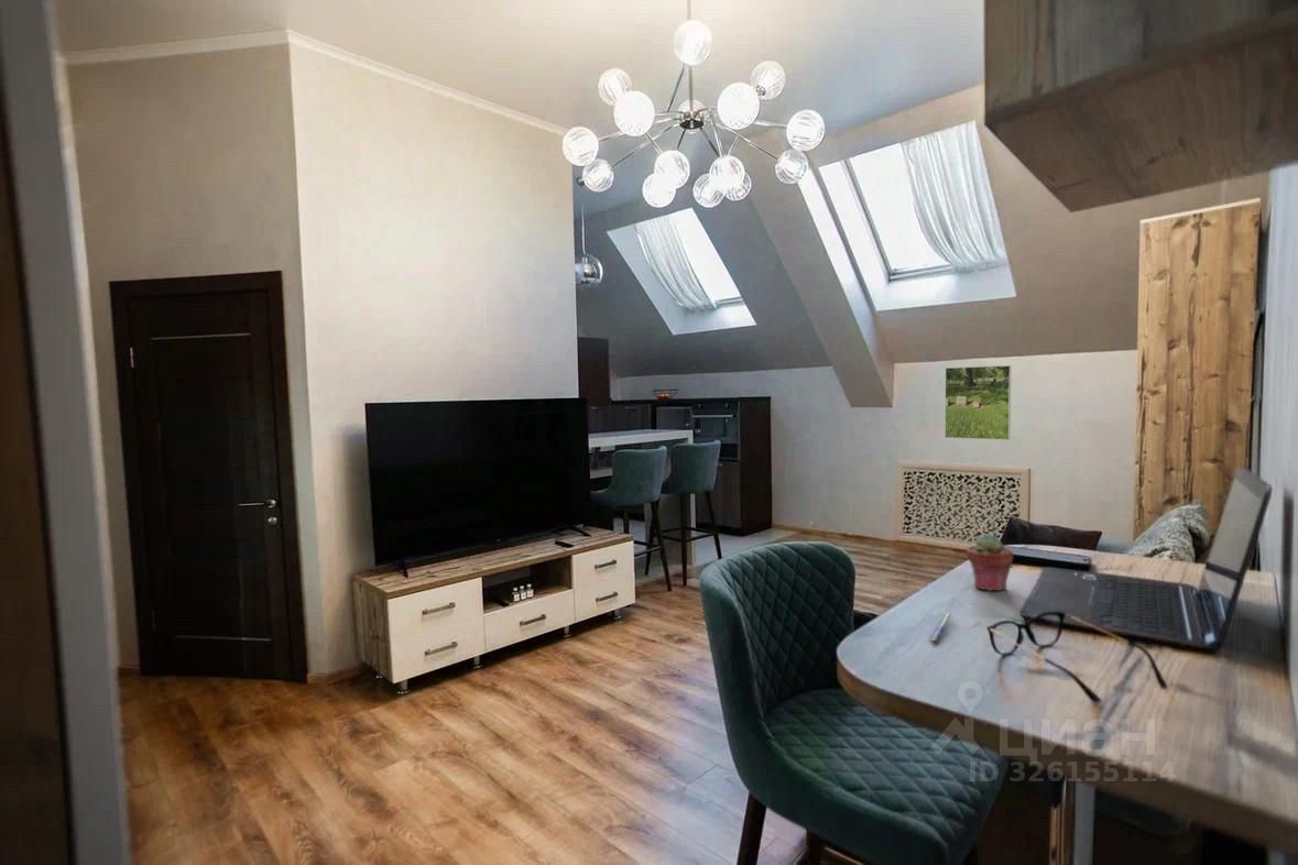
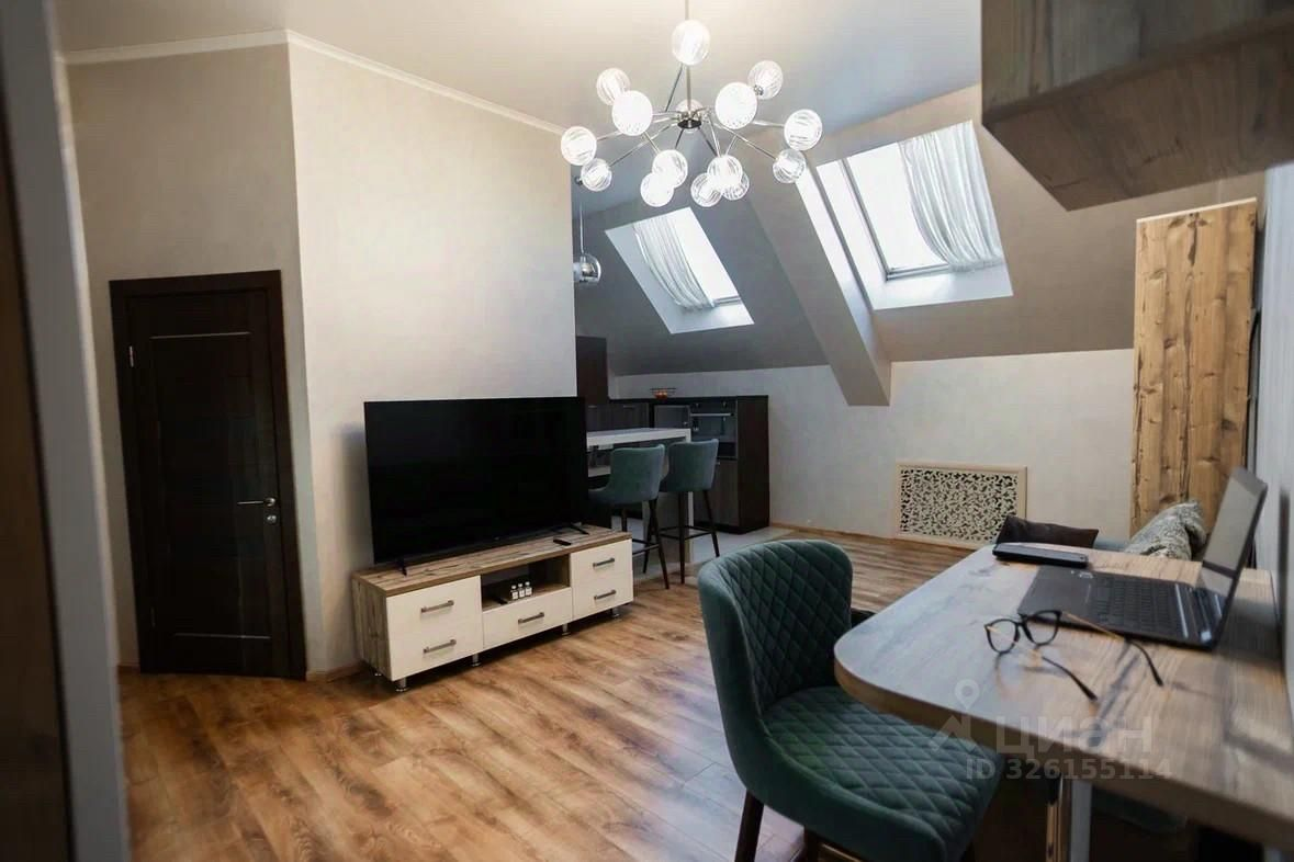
- potted succulent (989, 560)
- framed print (977, 403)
- pen (941, 626)
